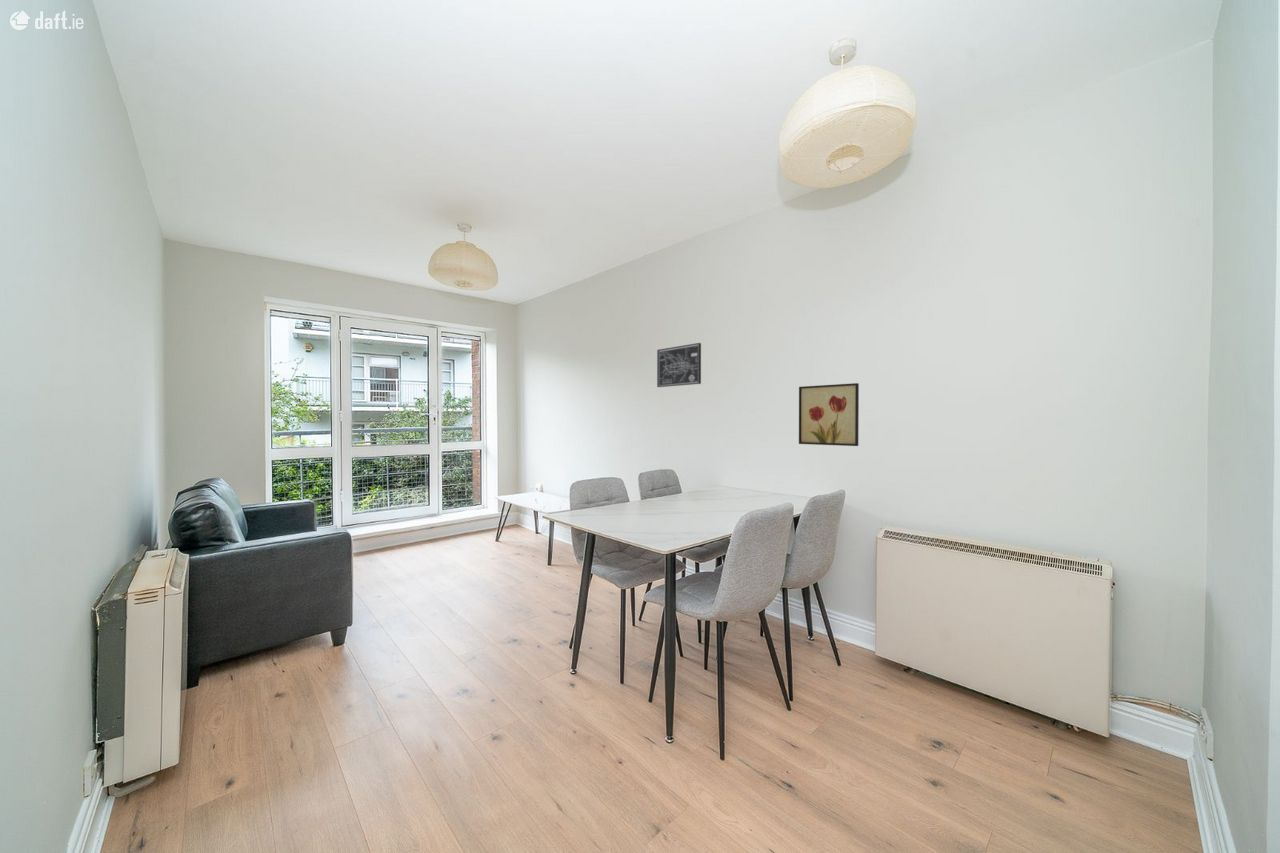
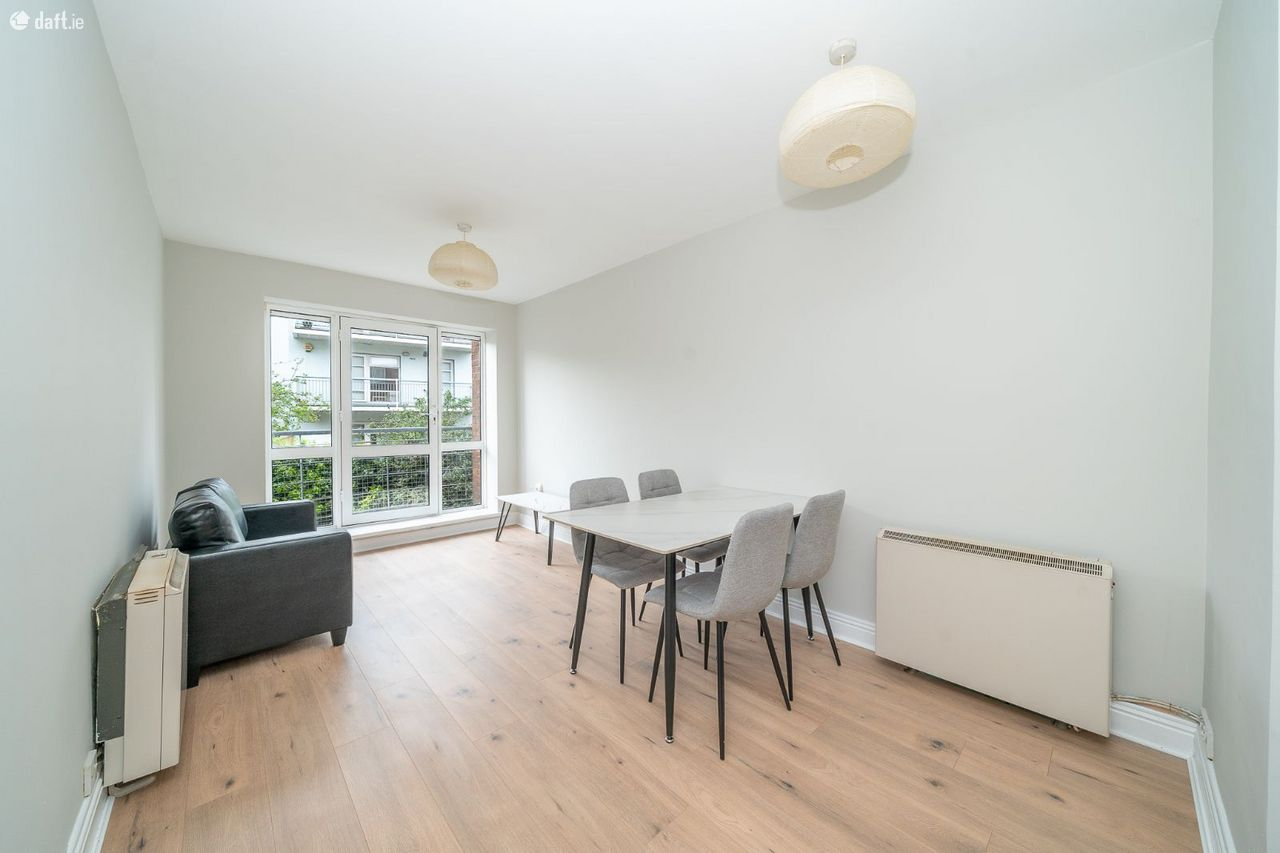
- wall art (828, 415)
- wall art (678, 366)
